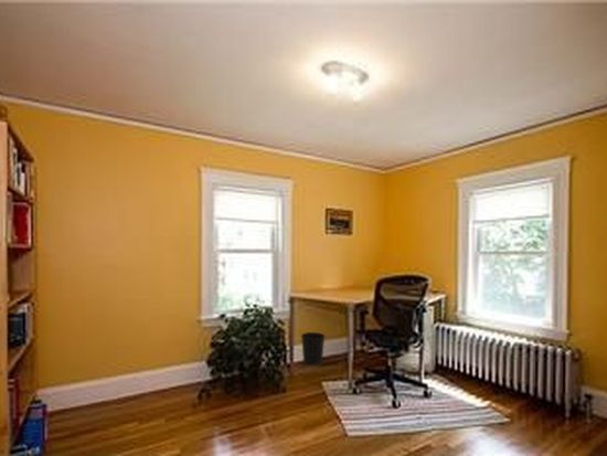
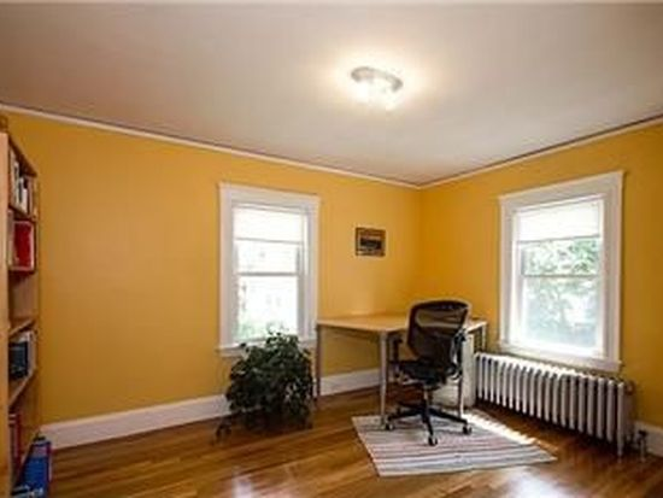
- wastebasket (312, 349)
